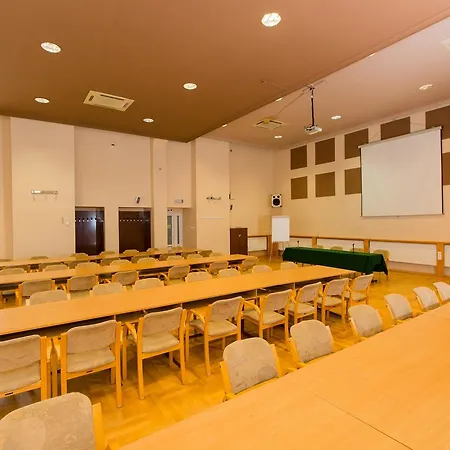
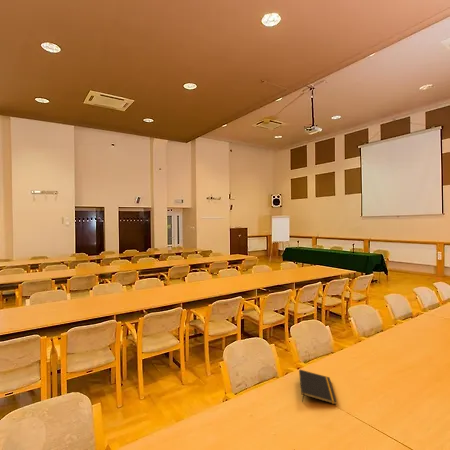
+ notepad (316, 385)
